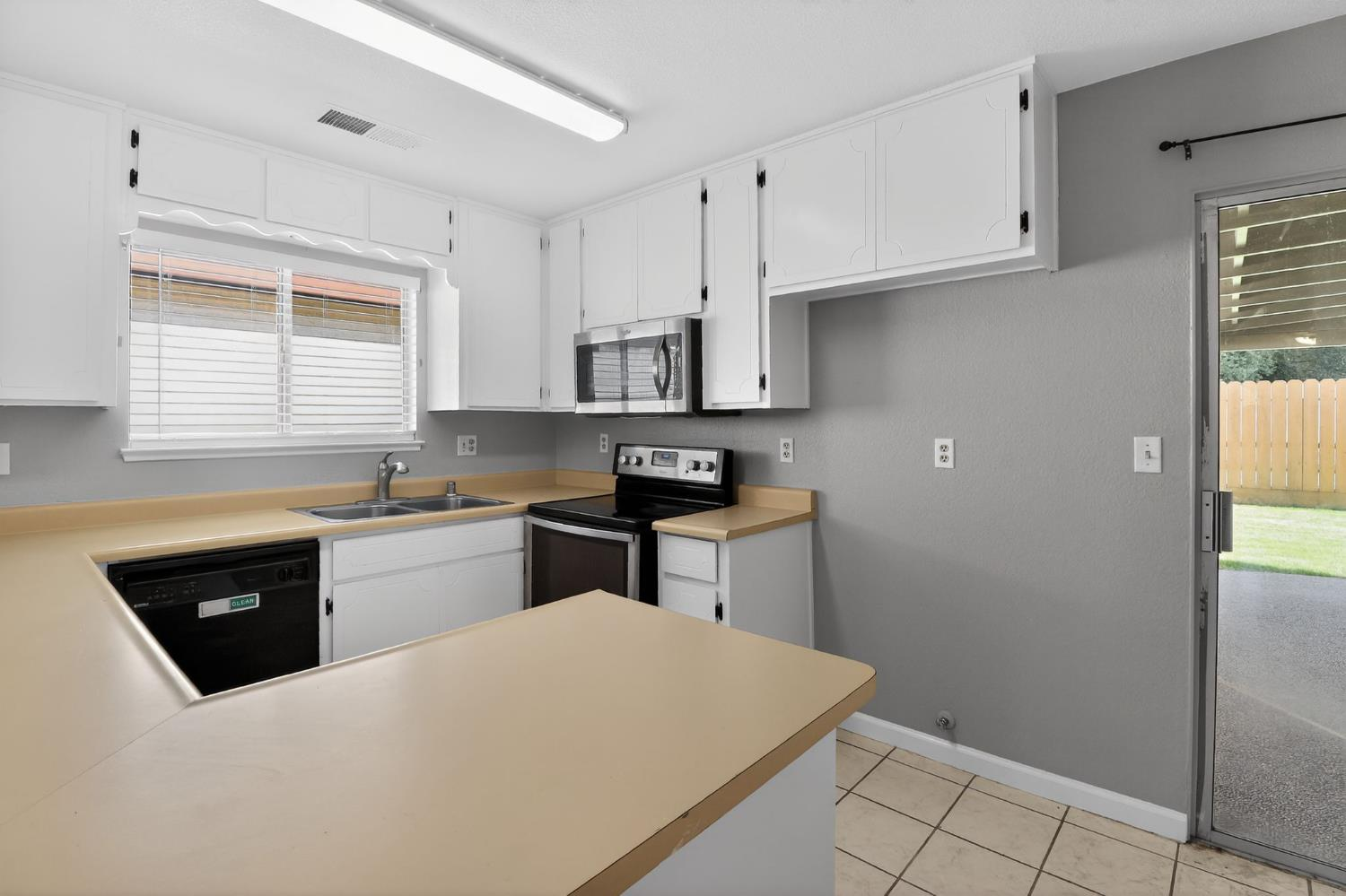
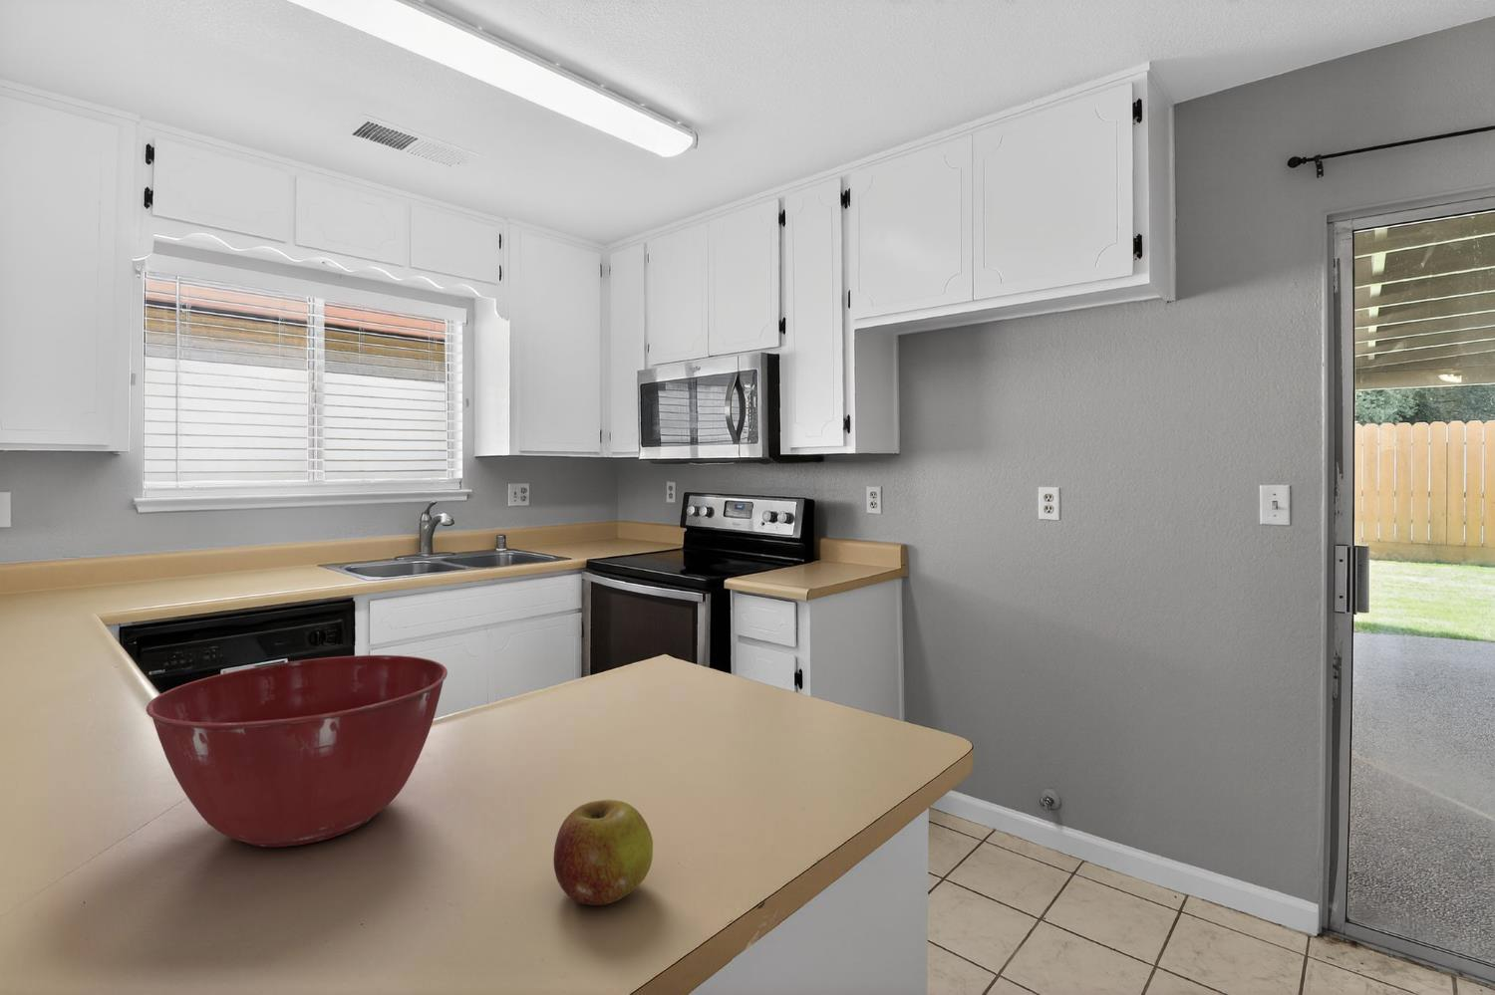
+ mixing bowl (309, 750)
+ fruit (603, 850)
